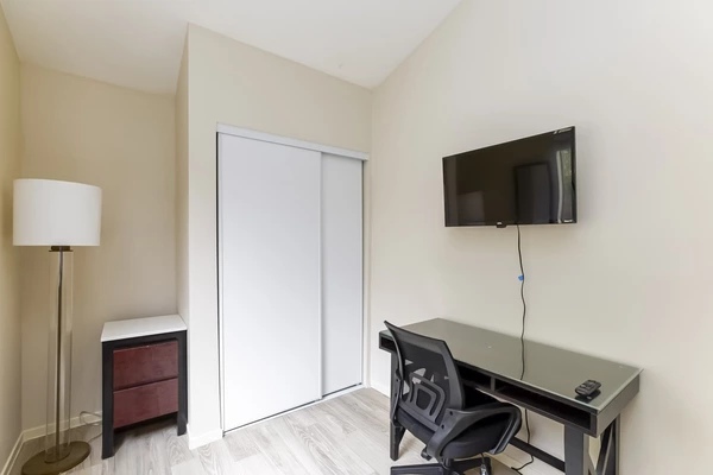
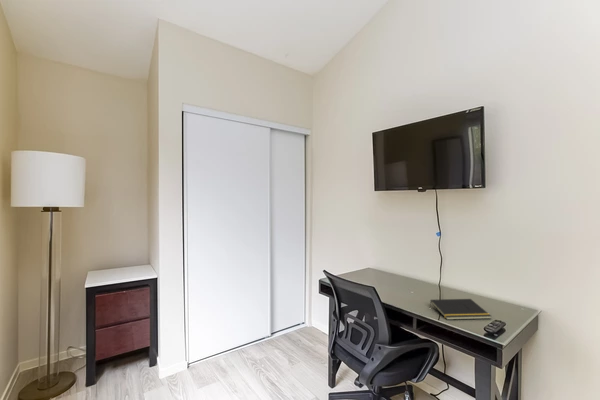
+ notepad (459, 308)
